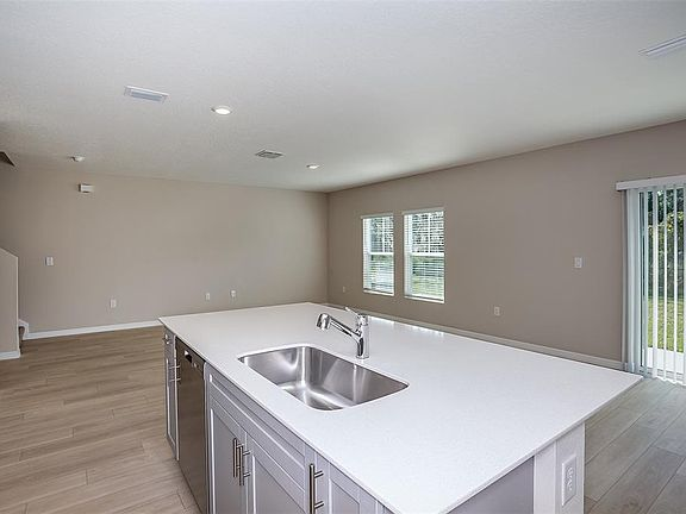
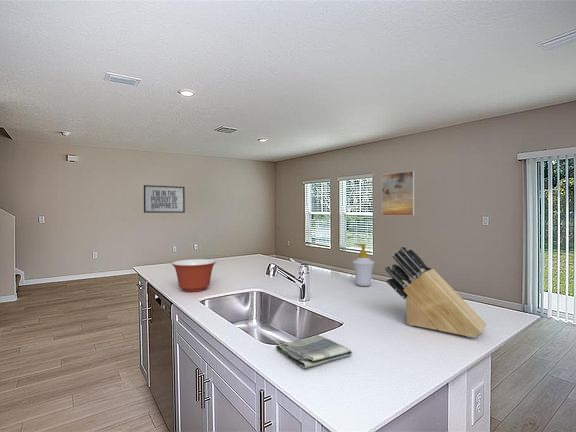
+ soap bottle (363, 264)
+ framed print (397, 194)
+ mirror (164, 199)
+ dish towel (312, 348)
+ knife block (432, 286)
+ mixing bowl (194, 275)
